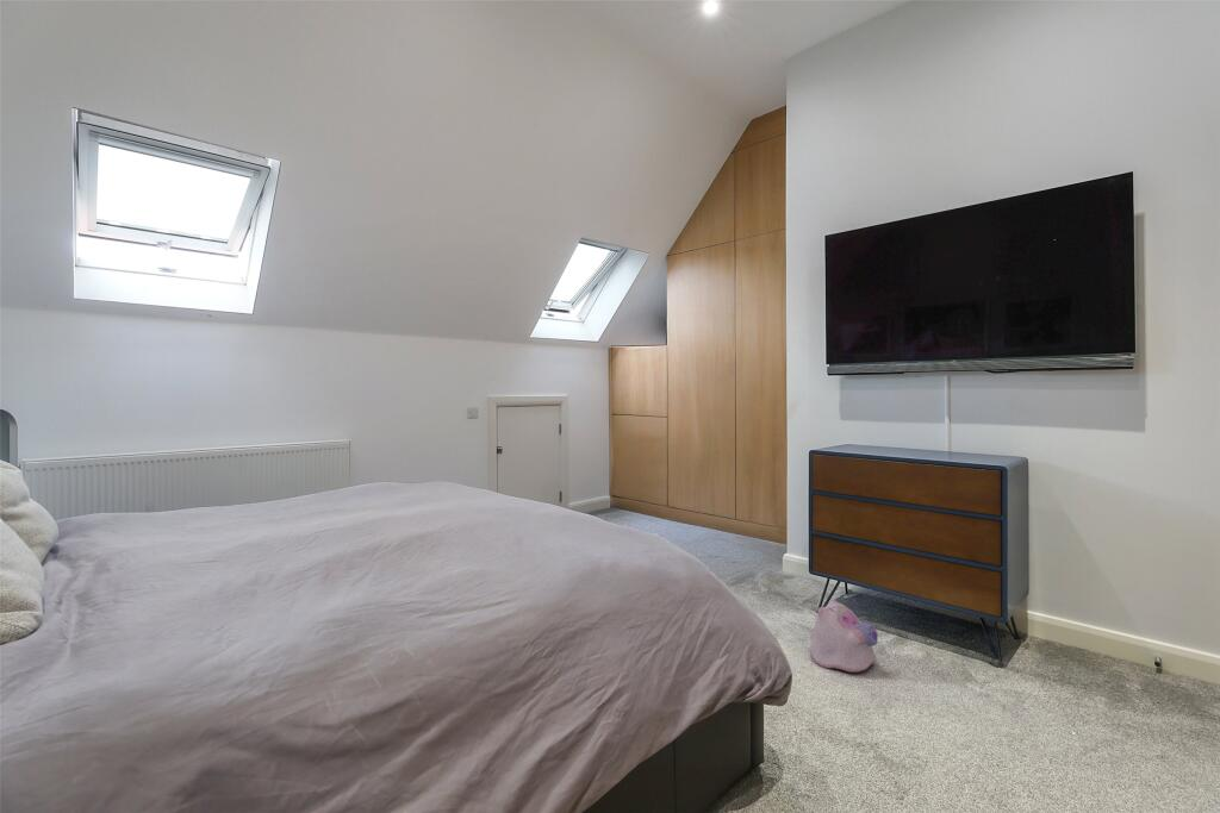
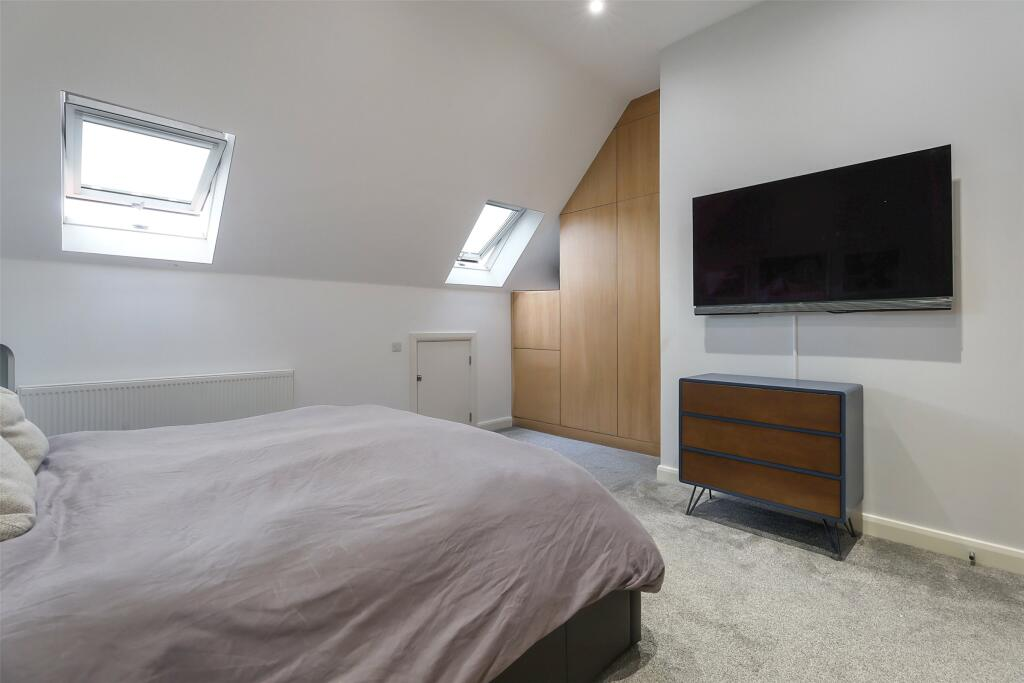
- plush toy (844, 633)
